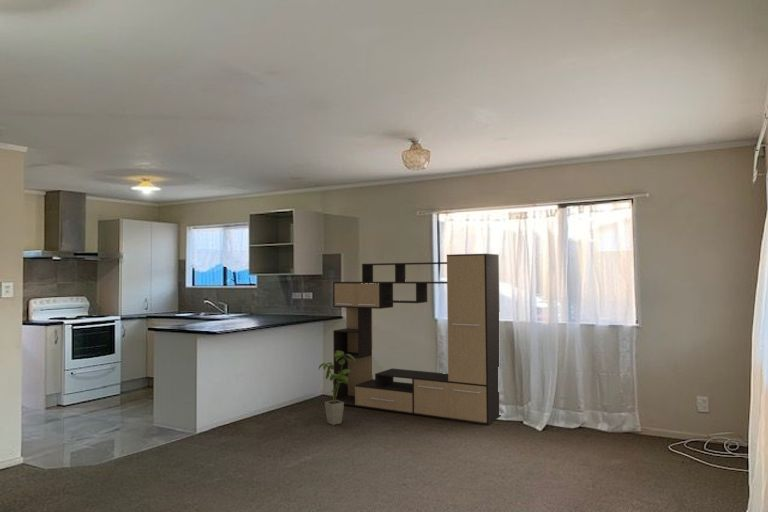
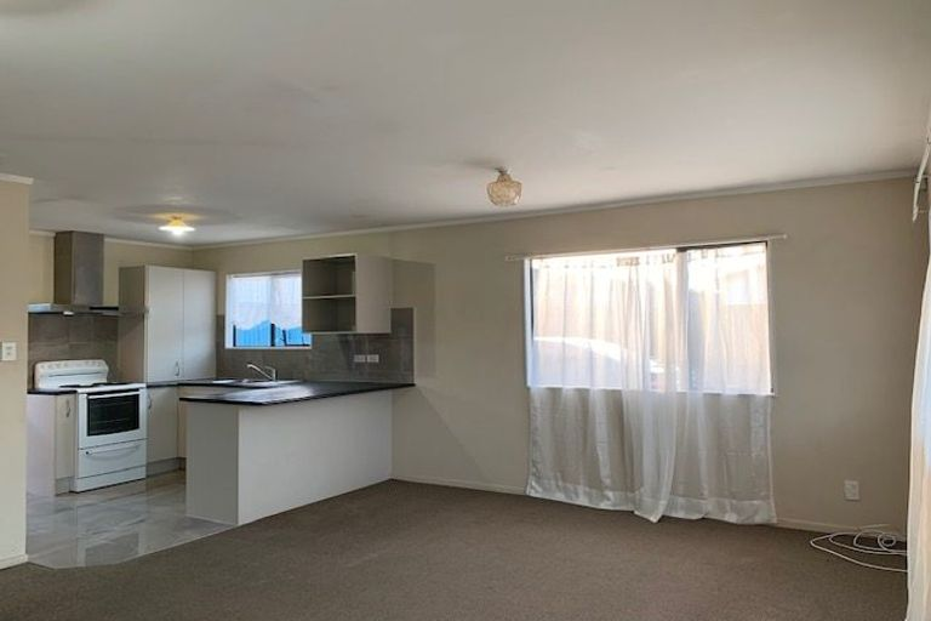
- house plant (338, 386)
- media console (408, 302)
